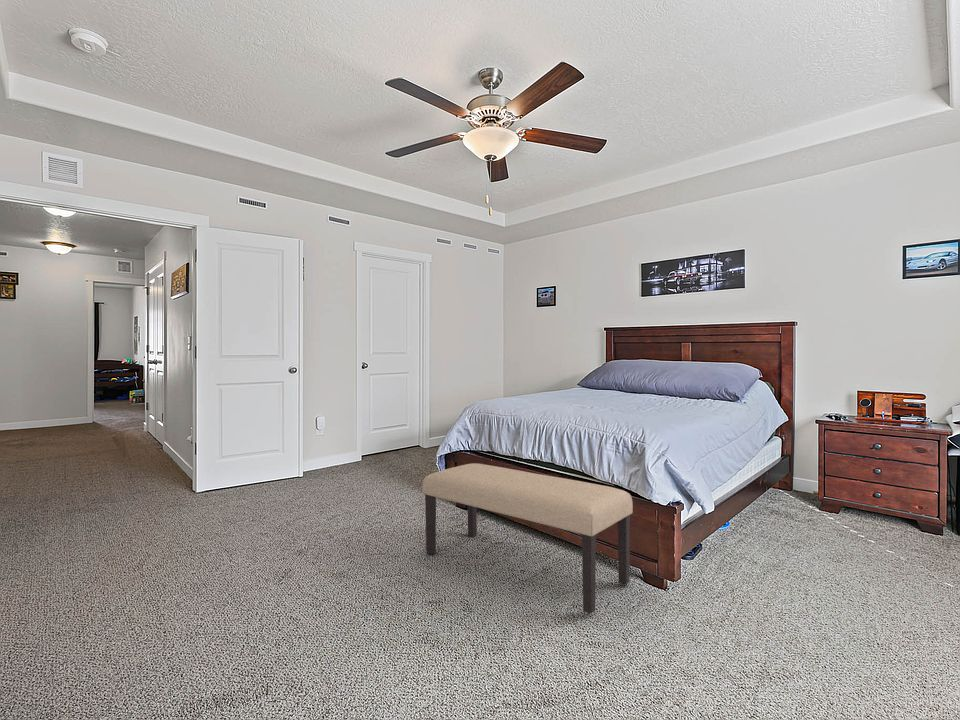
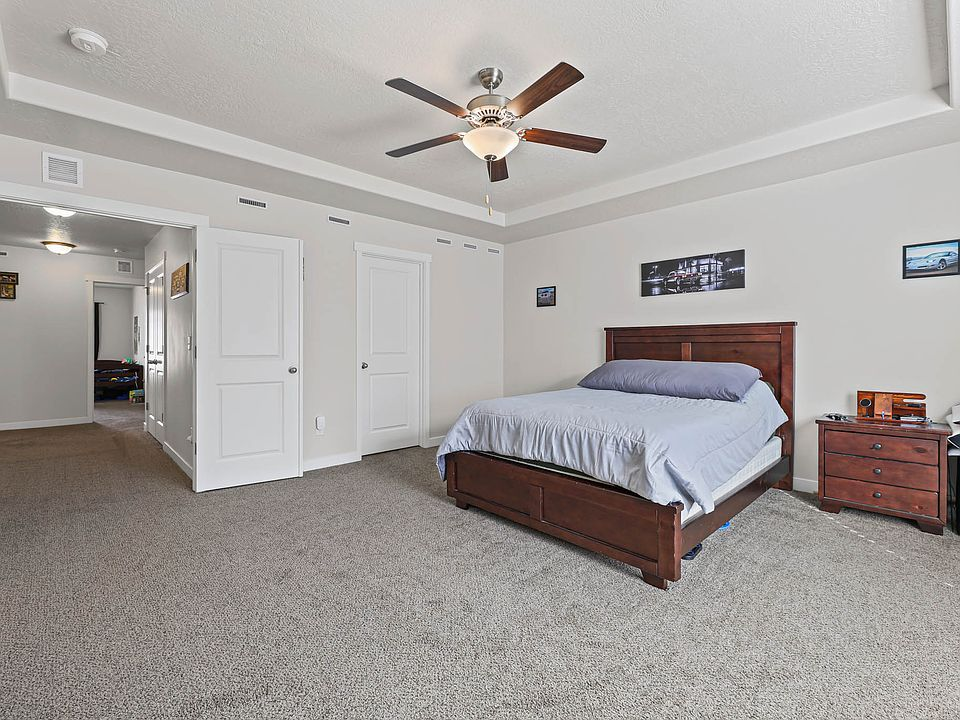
- bench (521, 518)
